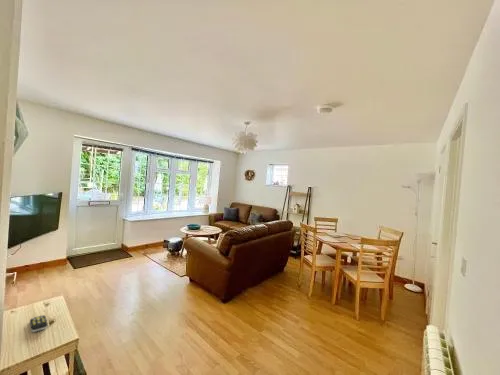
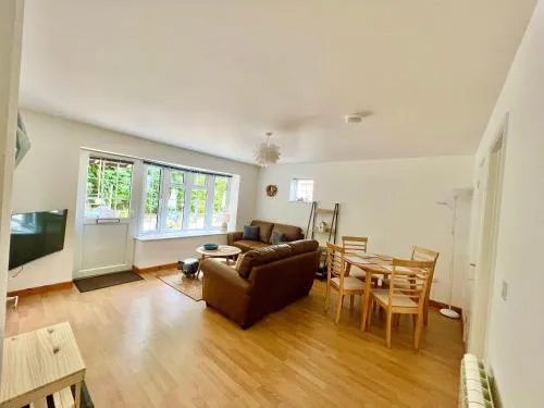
- remote control (38, 323)
